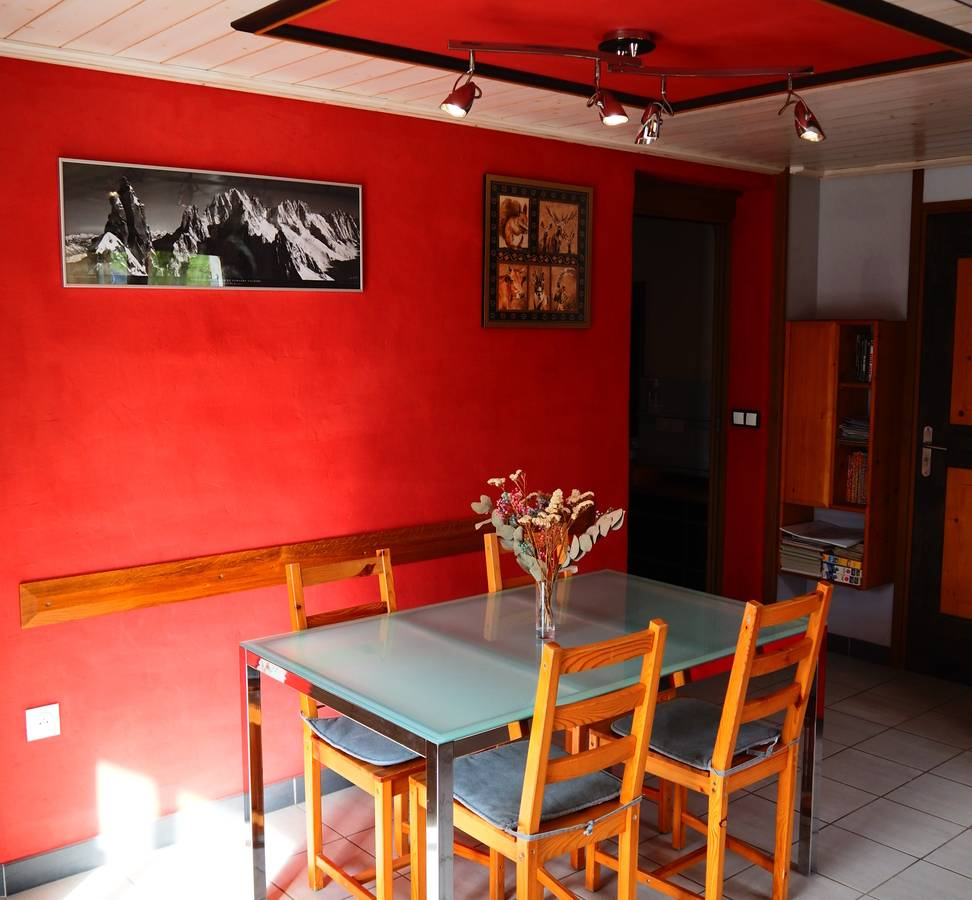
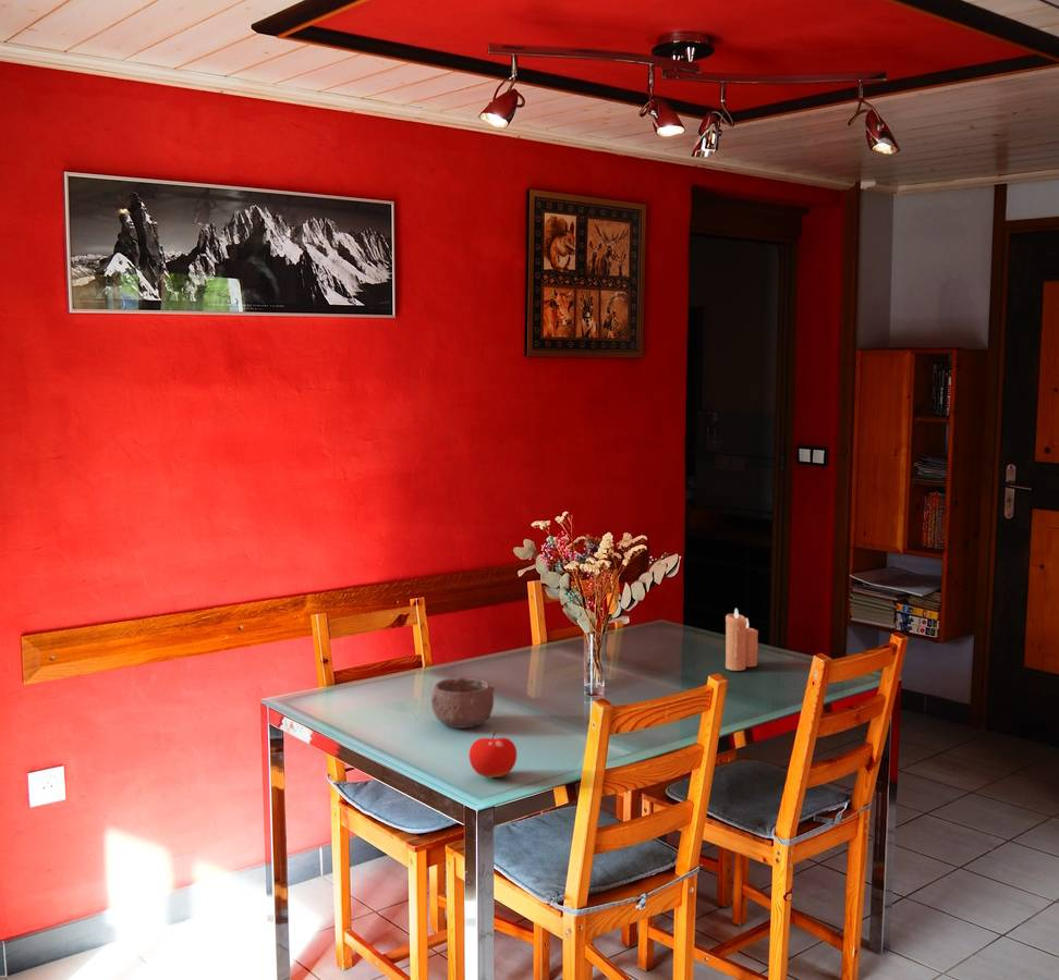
+ fruit (492, 755)
+ bowl (462, 703)
+ candle (741, 636)
